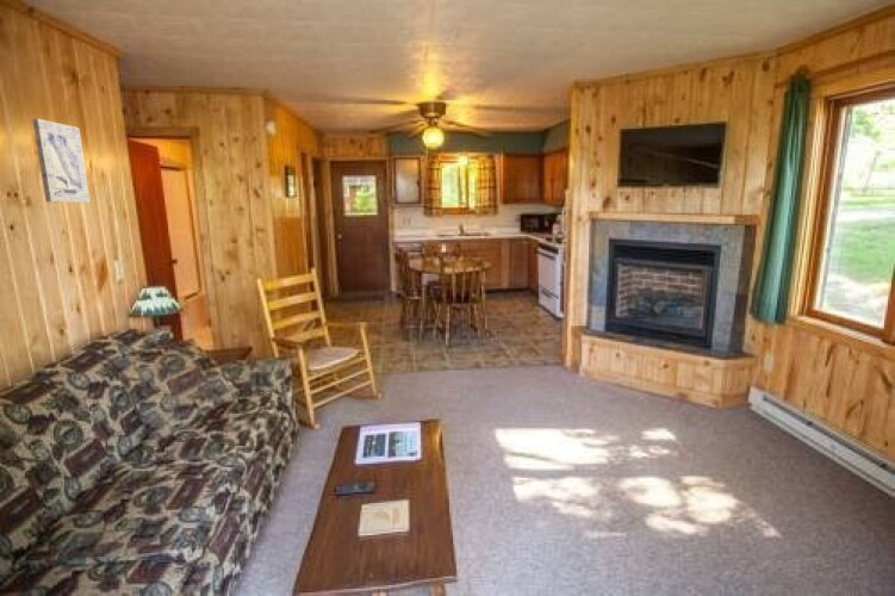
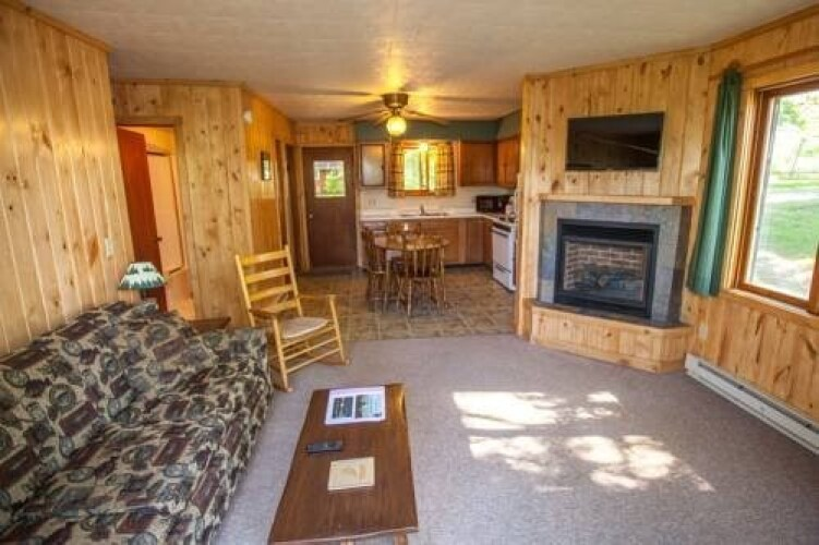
- wall art (63, 163)
